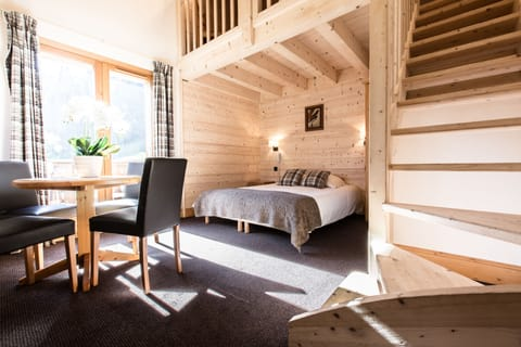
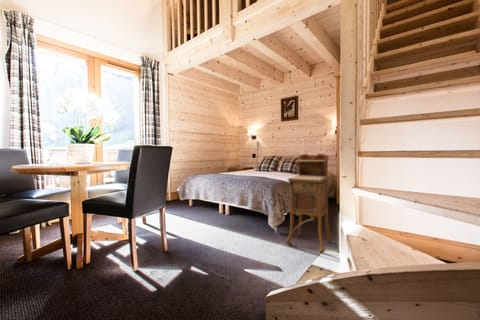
+ nightstand (309, 199)
